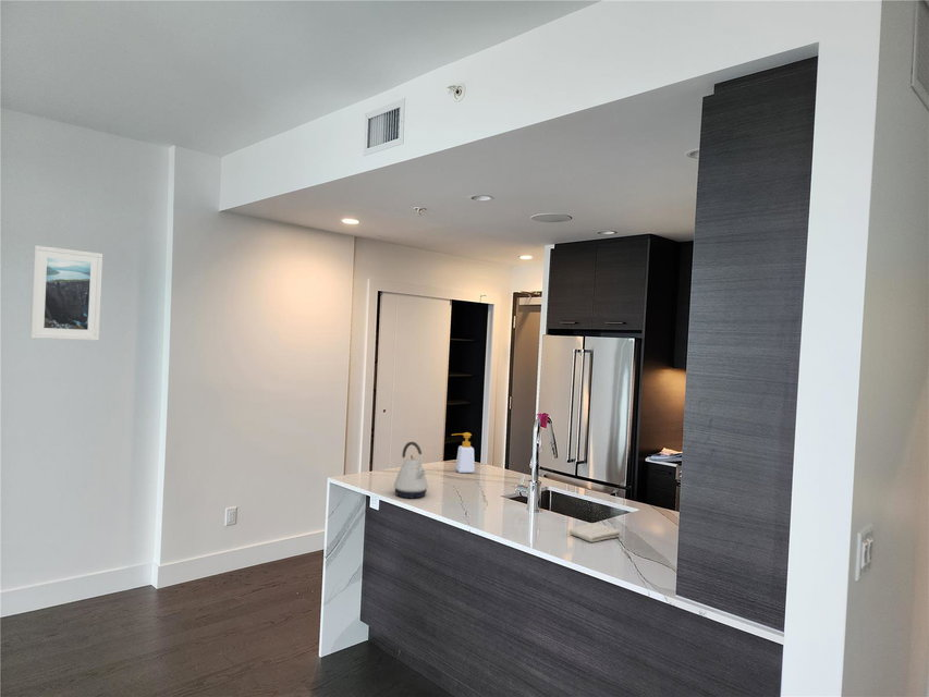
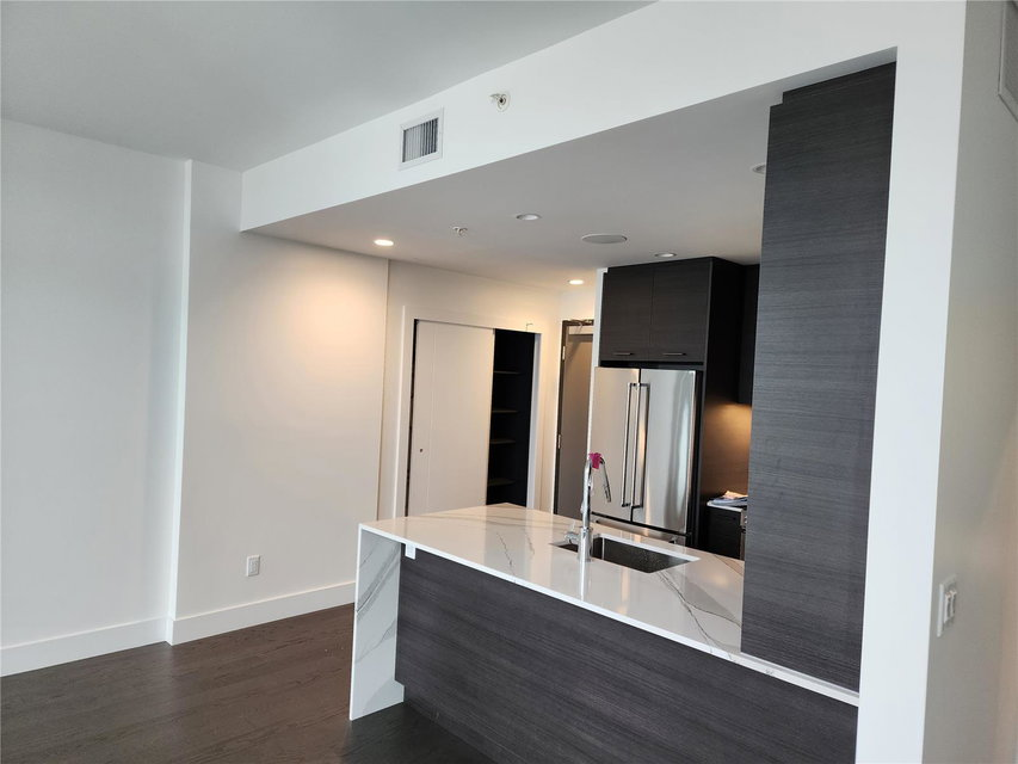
- kettle (412, 468)
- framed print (68, 294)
- soap bottle (462, 451)
- washcloth (595, 531)
